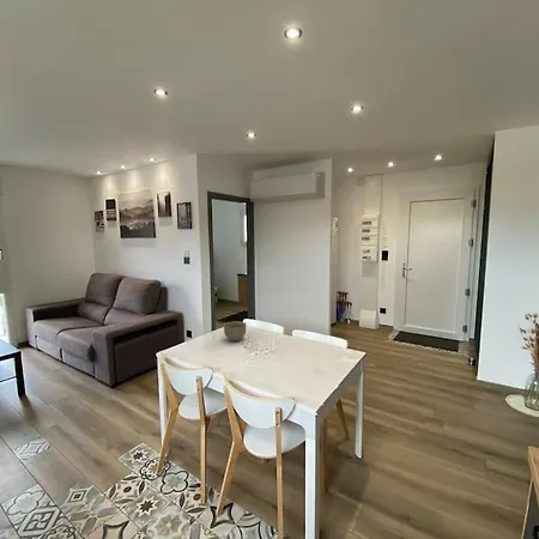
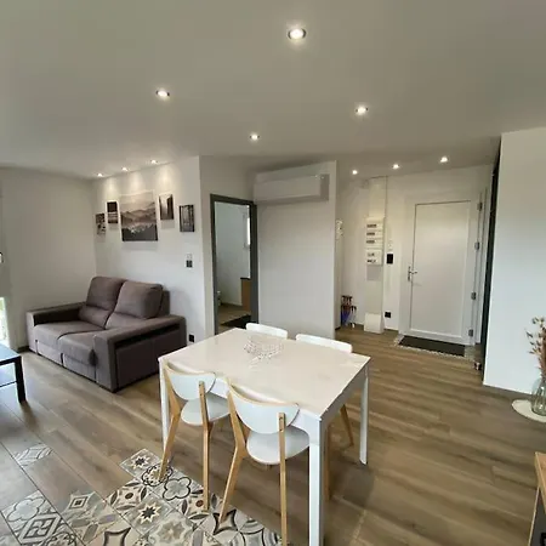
- bowl (235, 332)
